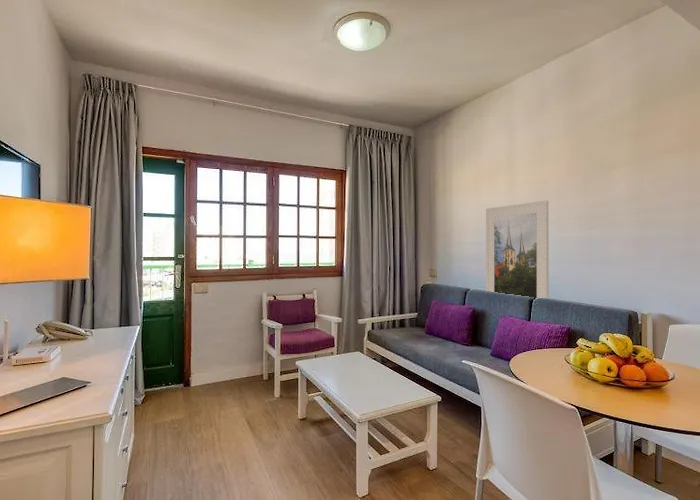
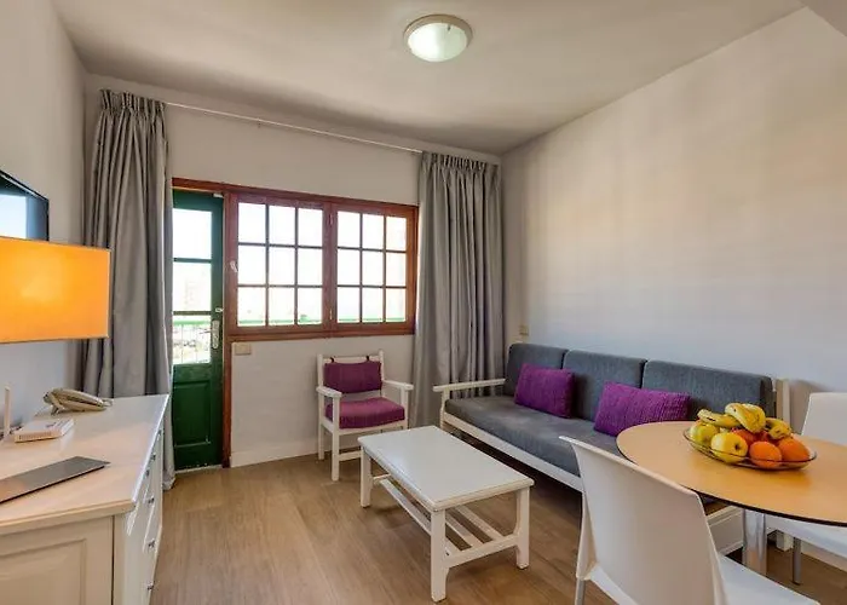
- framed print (514, 256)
